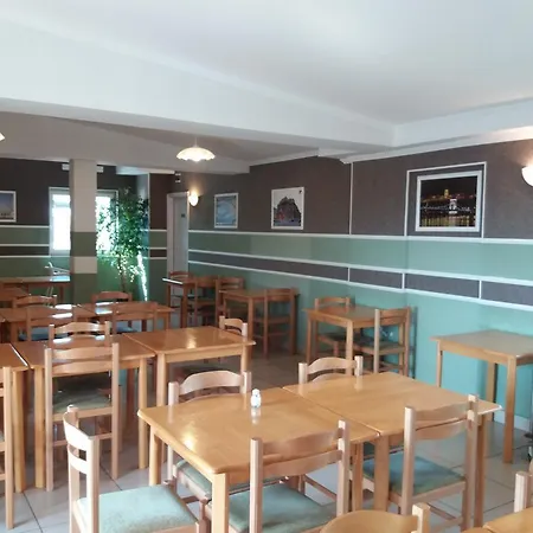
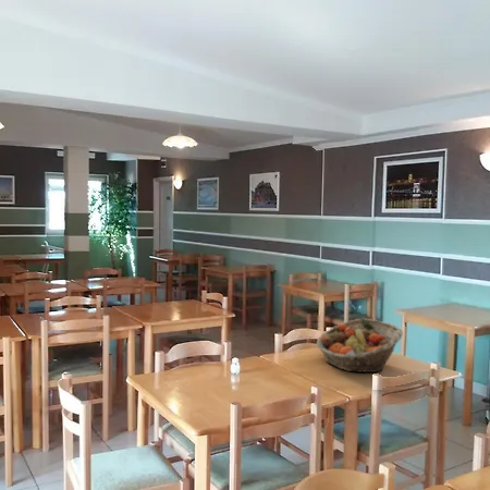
+ fruit basket (358, 344)
